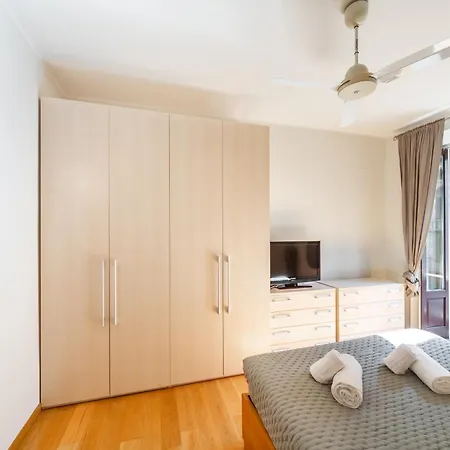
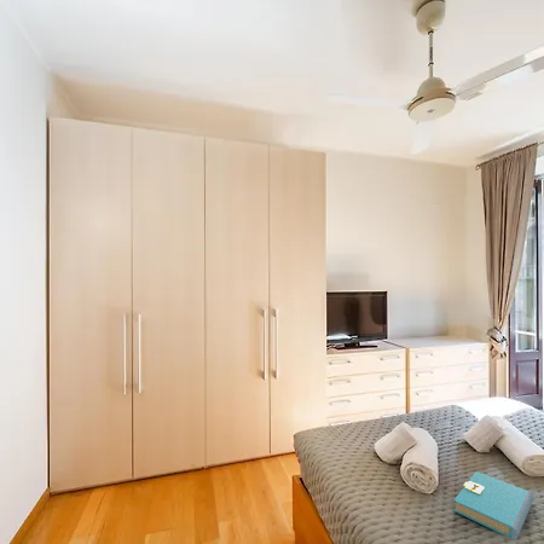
+ book (493, 502)
